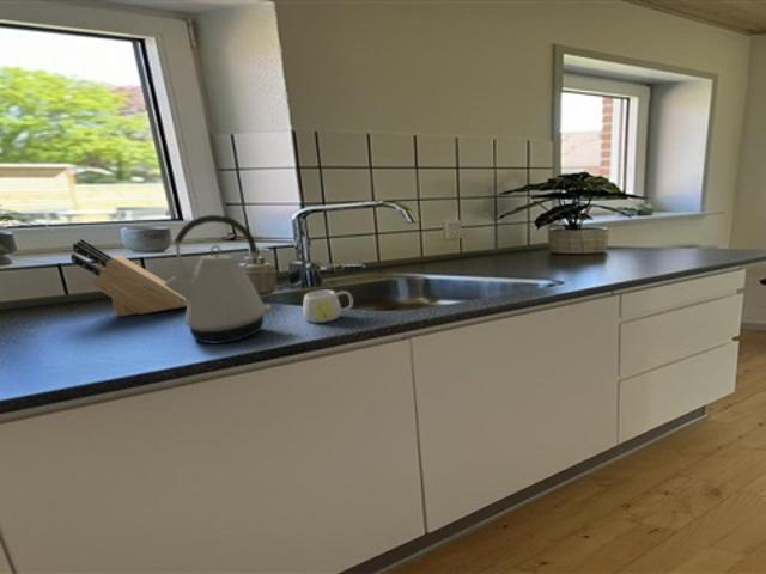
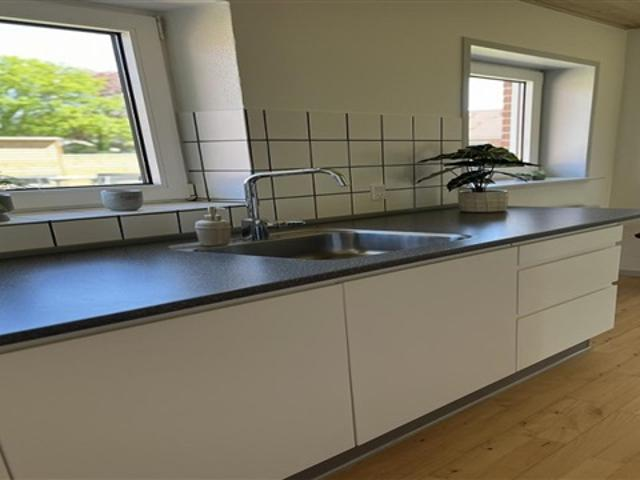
- mug (328, 305)
- kettle (215, 276)
- knife block (132, 273)
